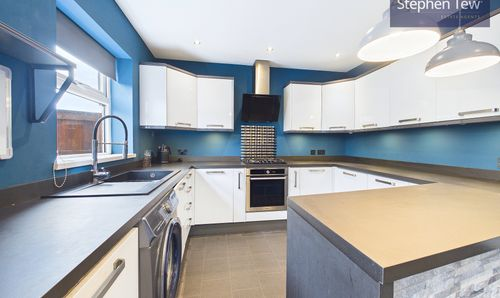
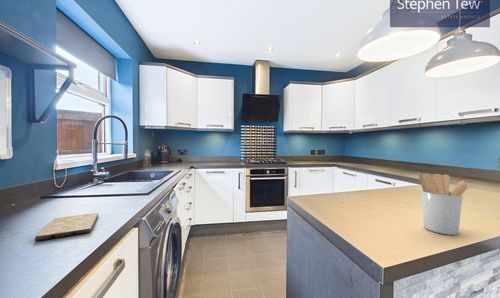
+ utensil holder (438, 200)
+ cutting board (71, 224)
